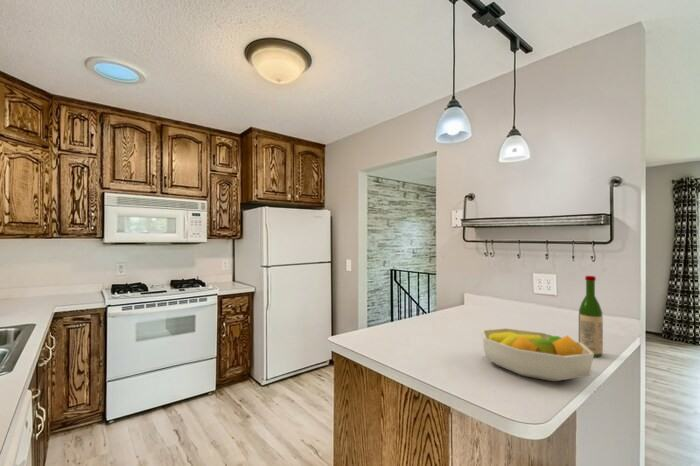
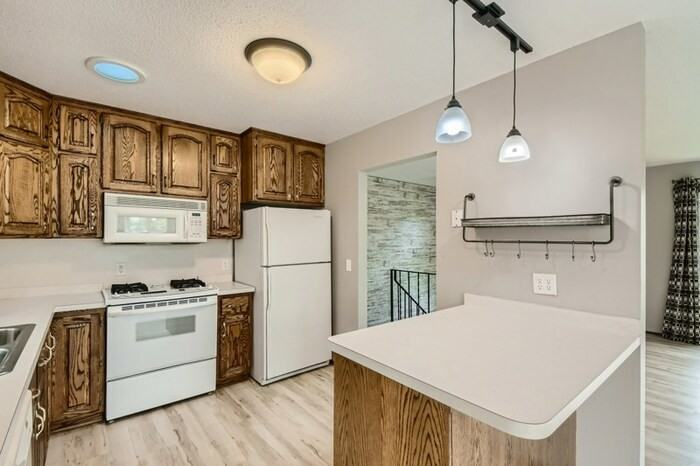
- fruit bowl (531, 348)
- wine bottle (590, 315)
